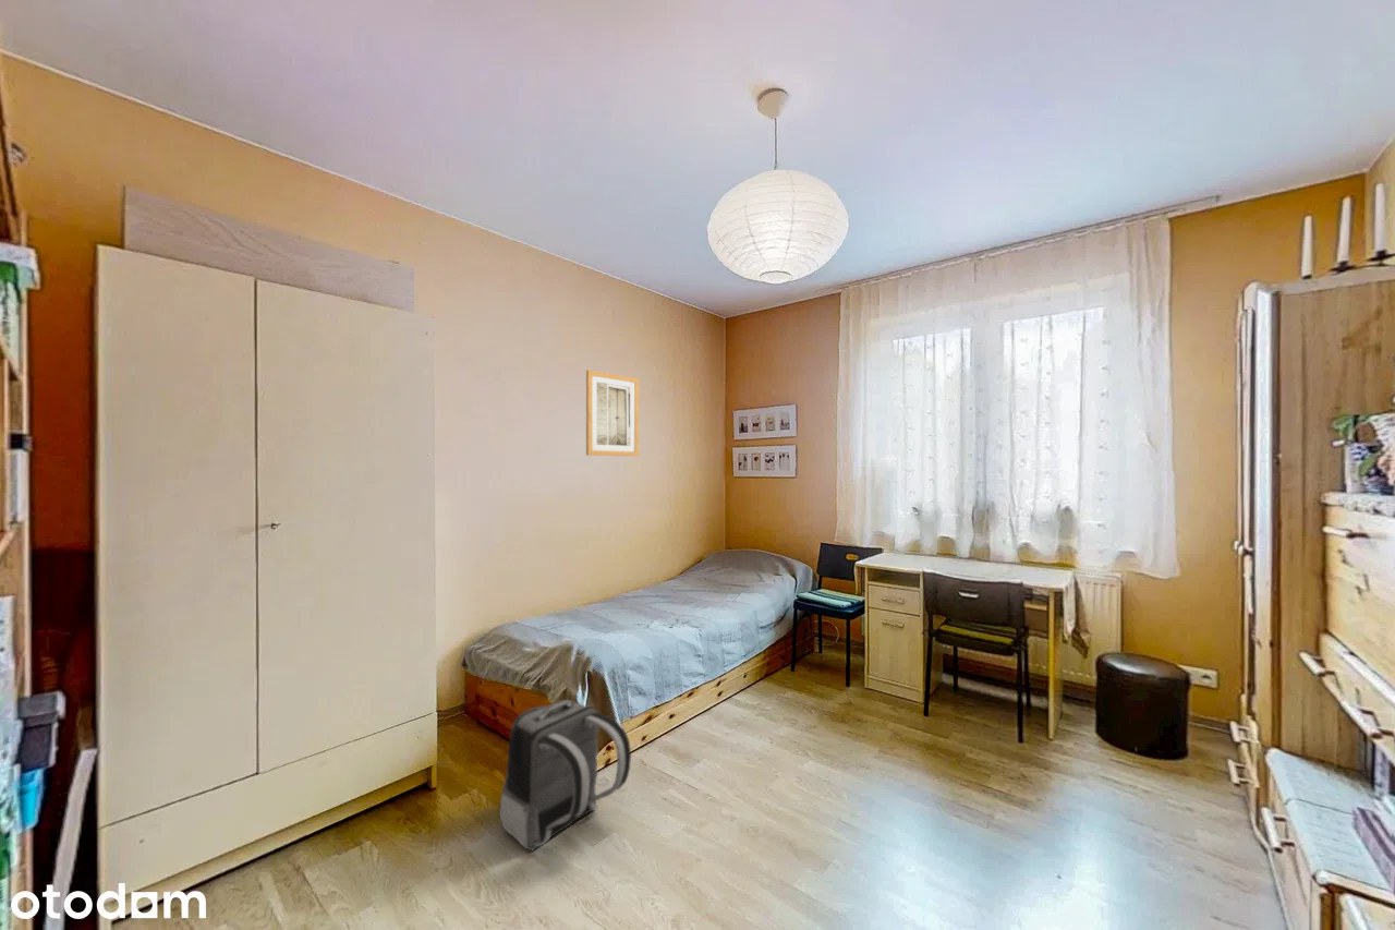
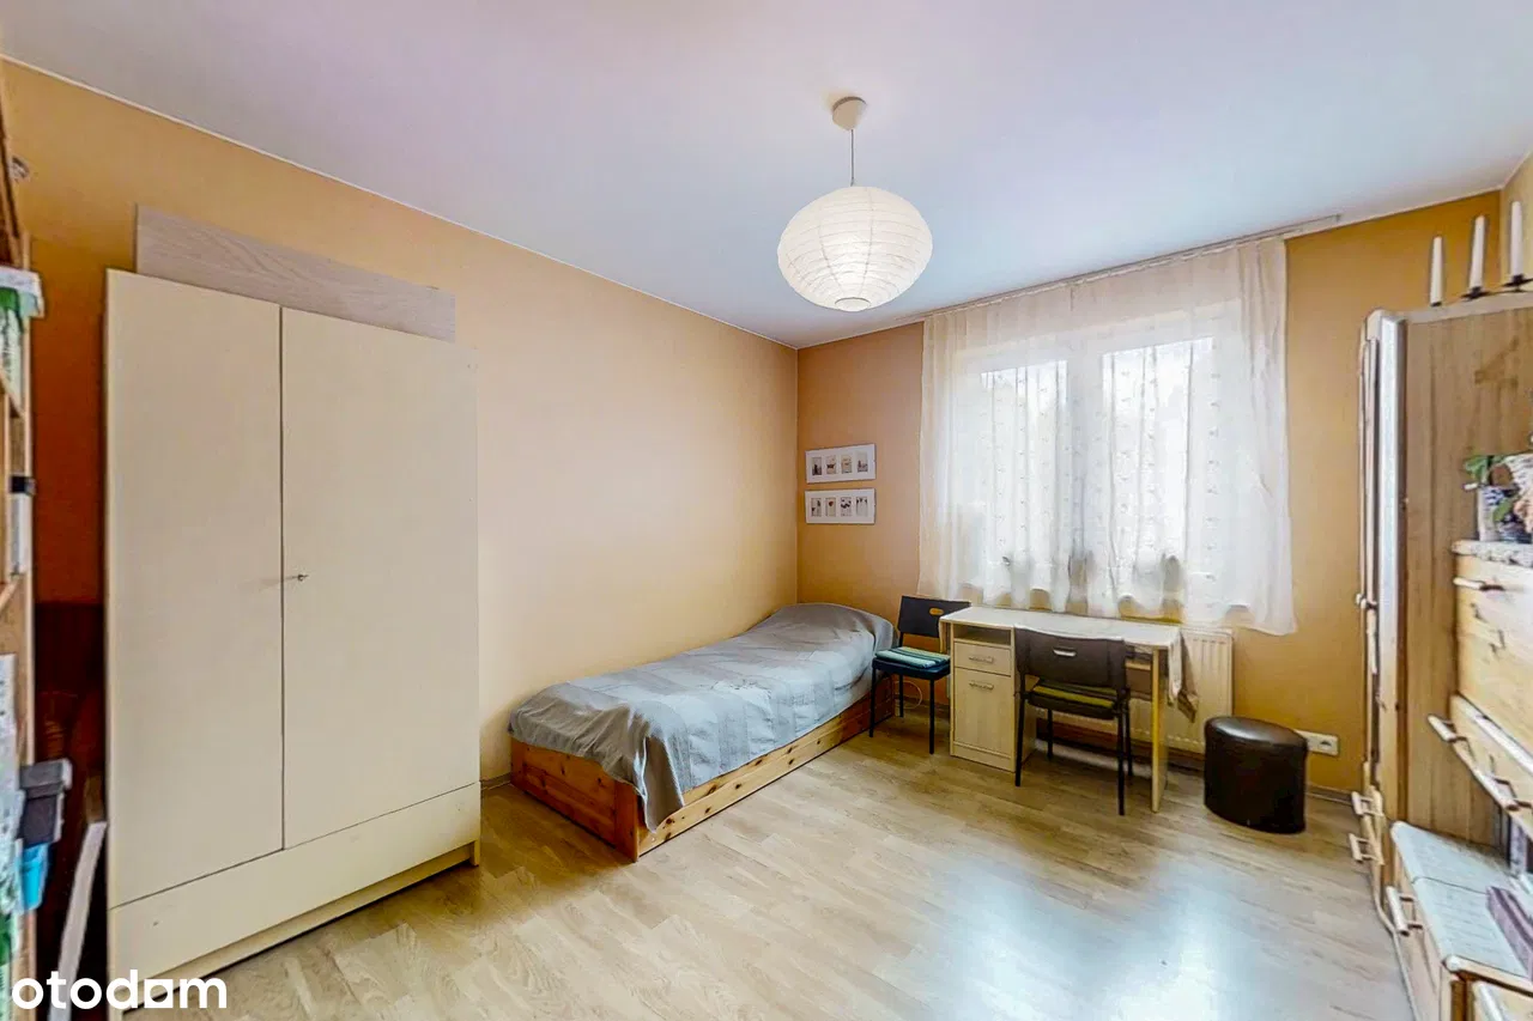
- wall art (614, 414)
- backpack (562, 769)
